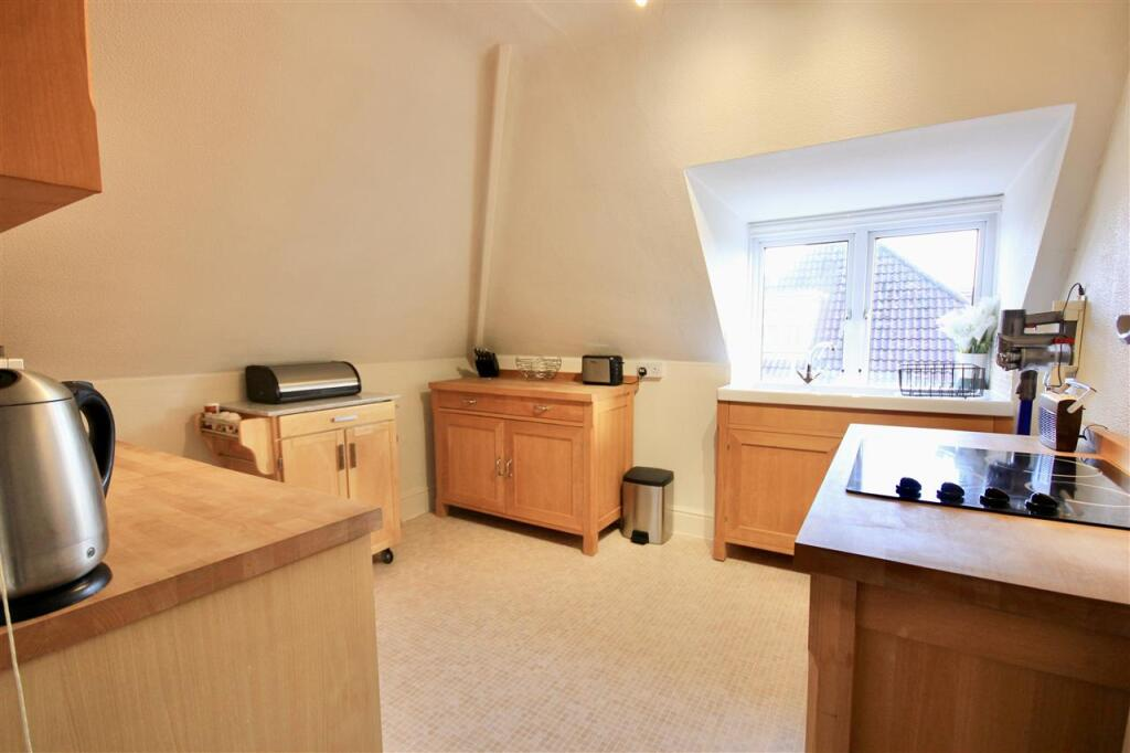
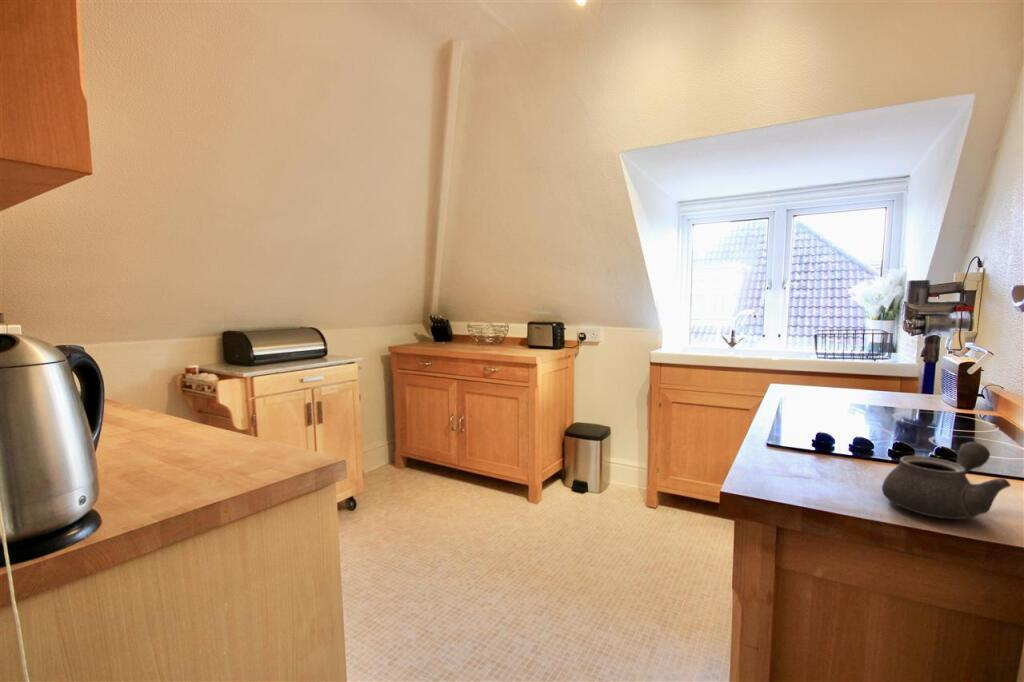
+ teapot (950, 477)
